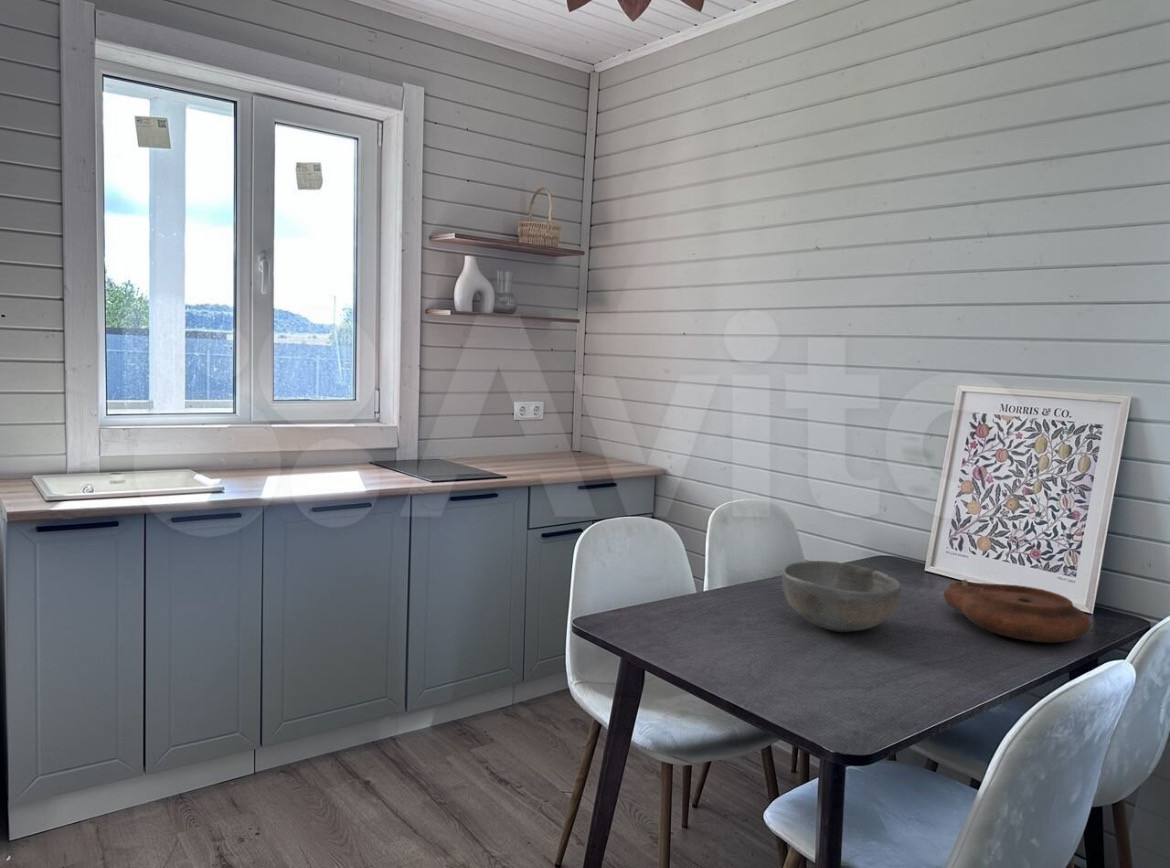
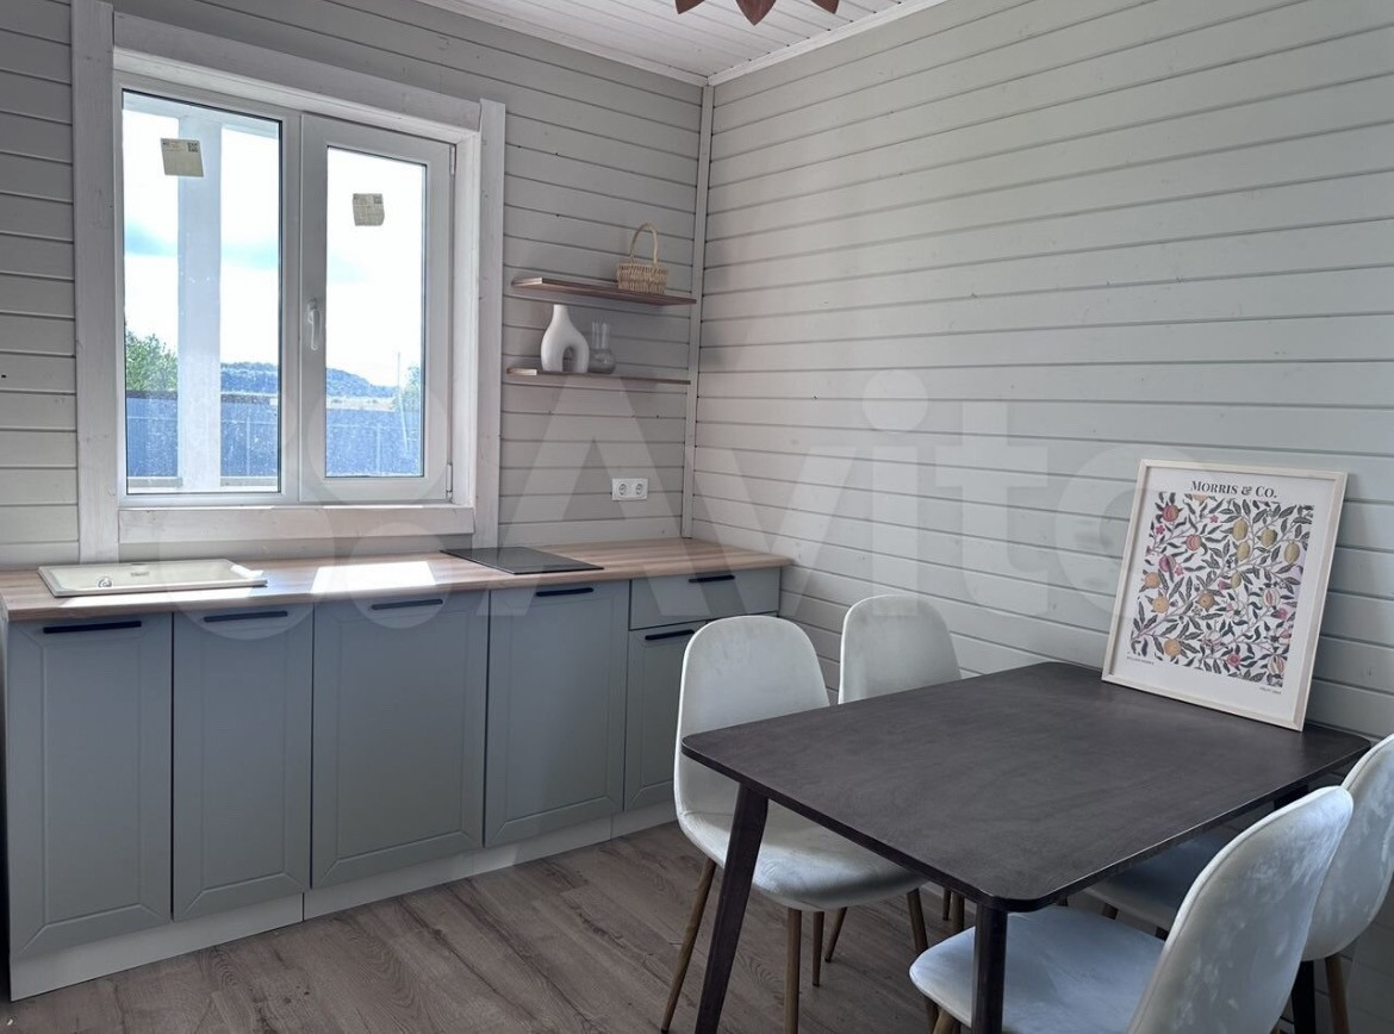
- bowl (838, 600)
- plate (1019, 610)
